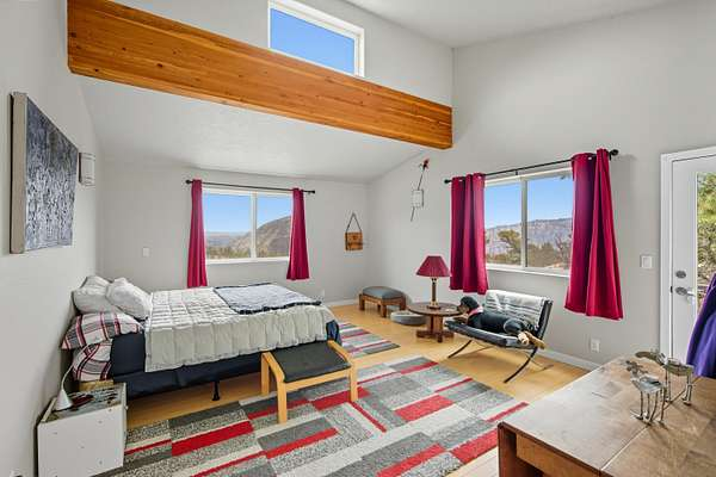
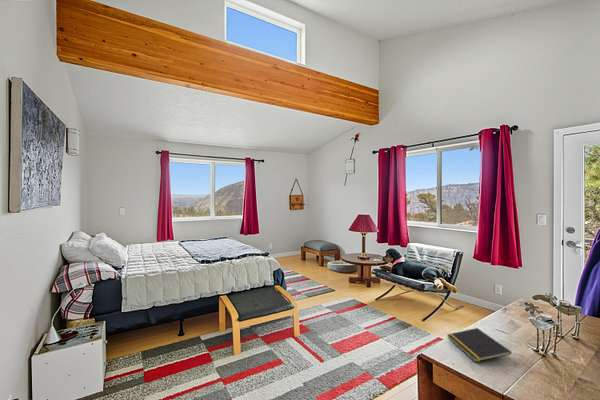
+ notepad (476, 343)
